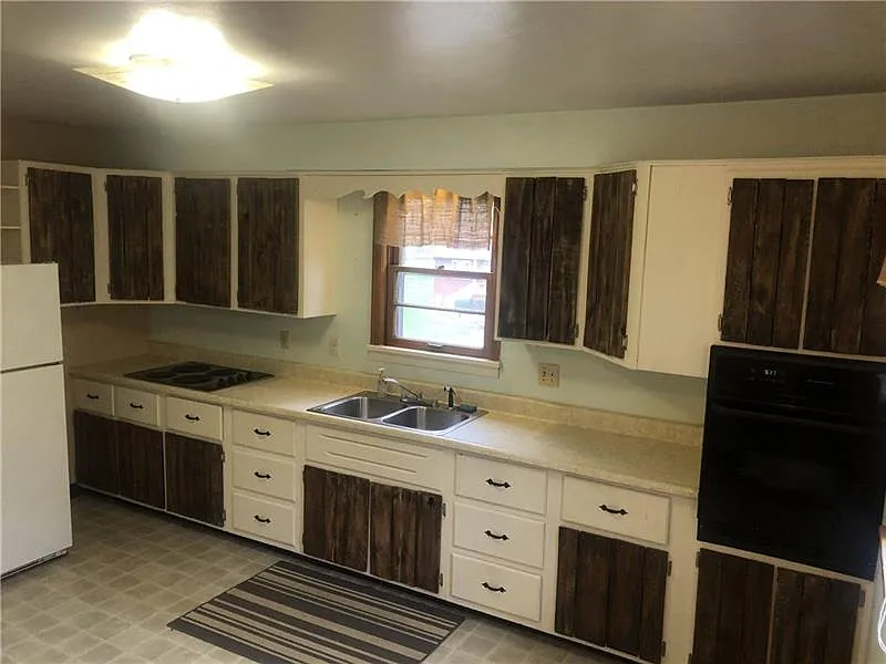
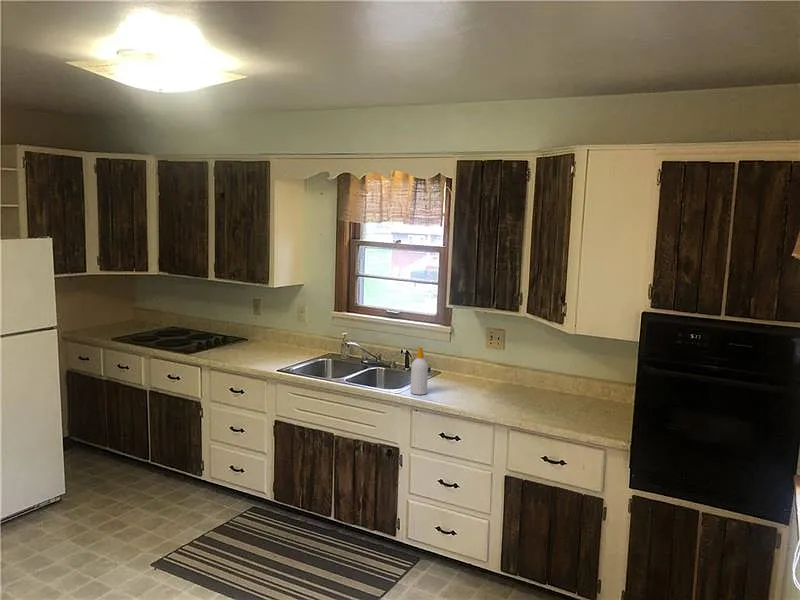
+ soap bottle (419, 370)
